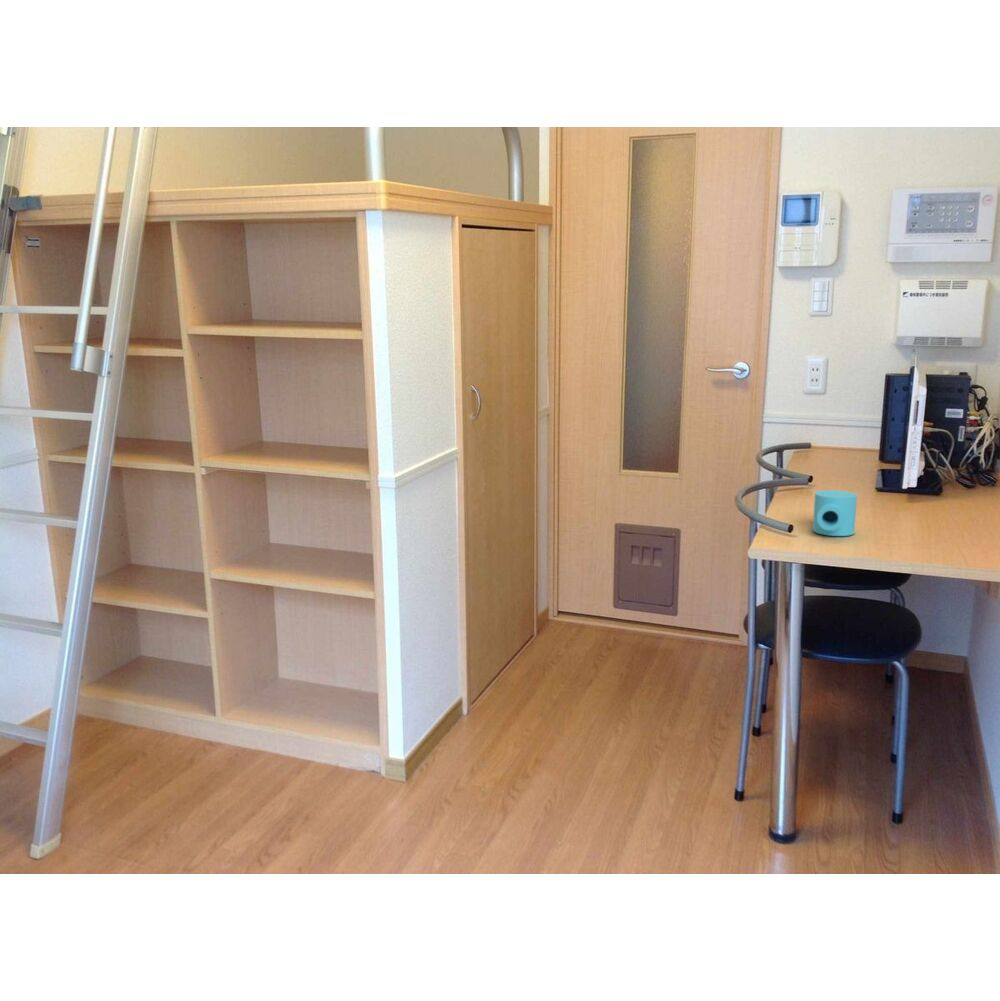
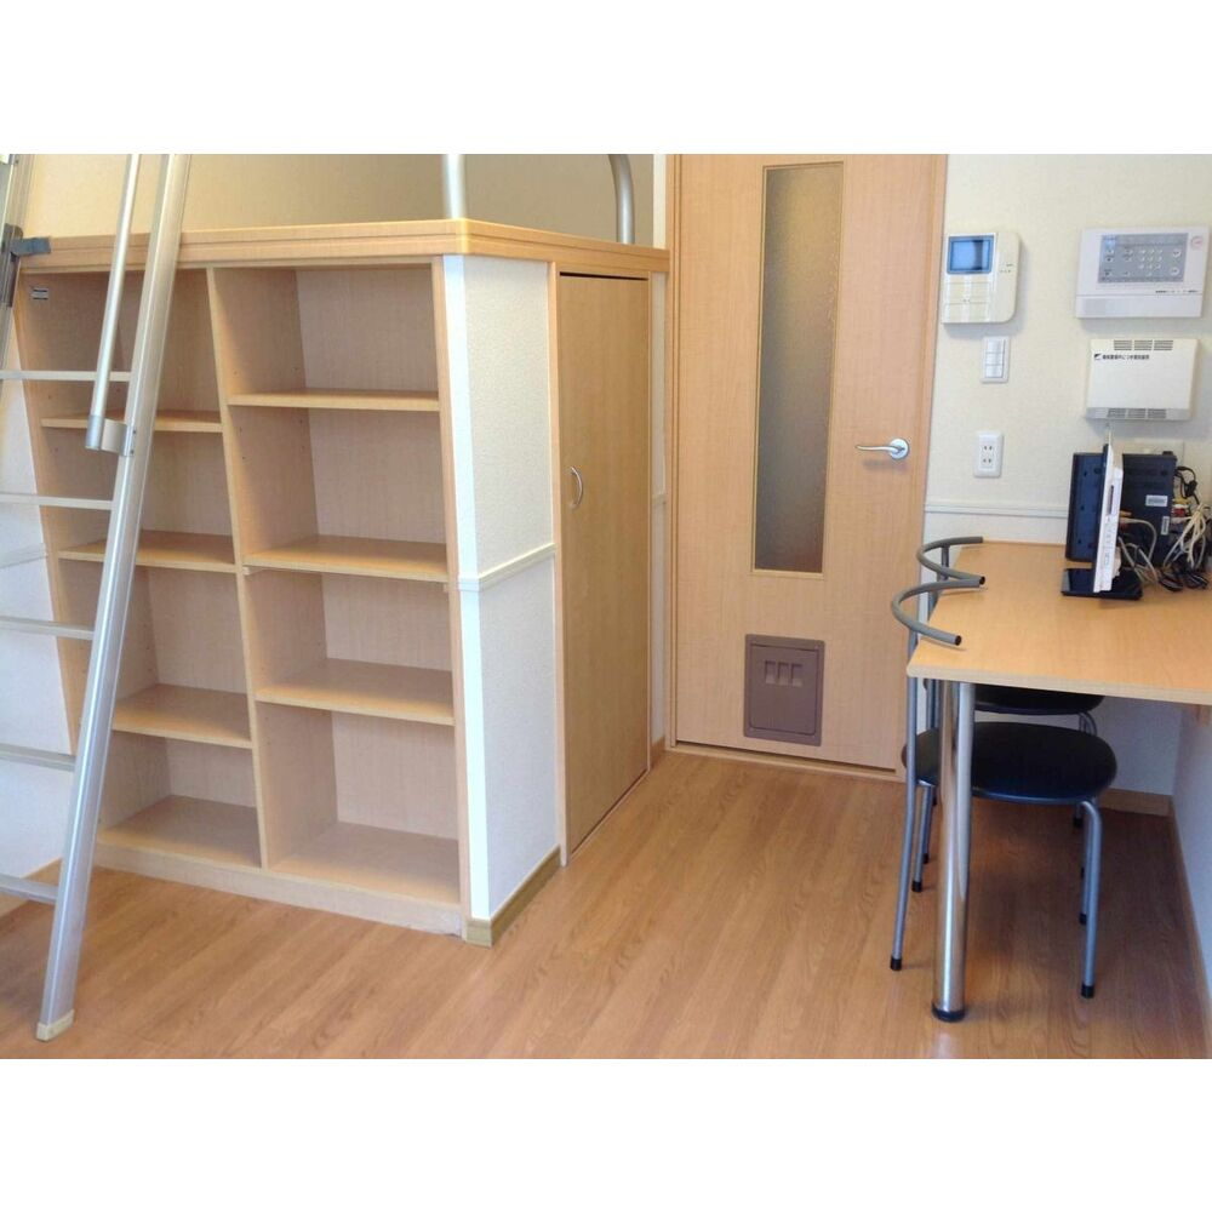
- mug (834, 513)
